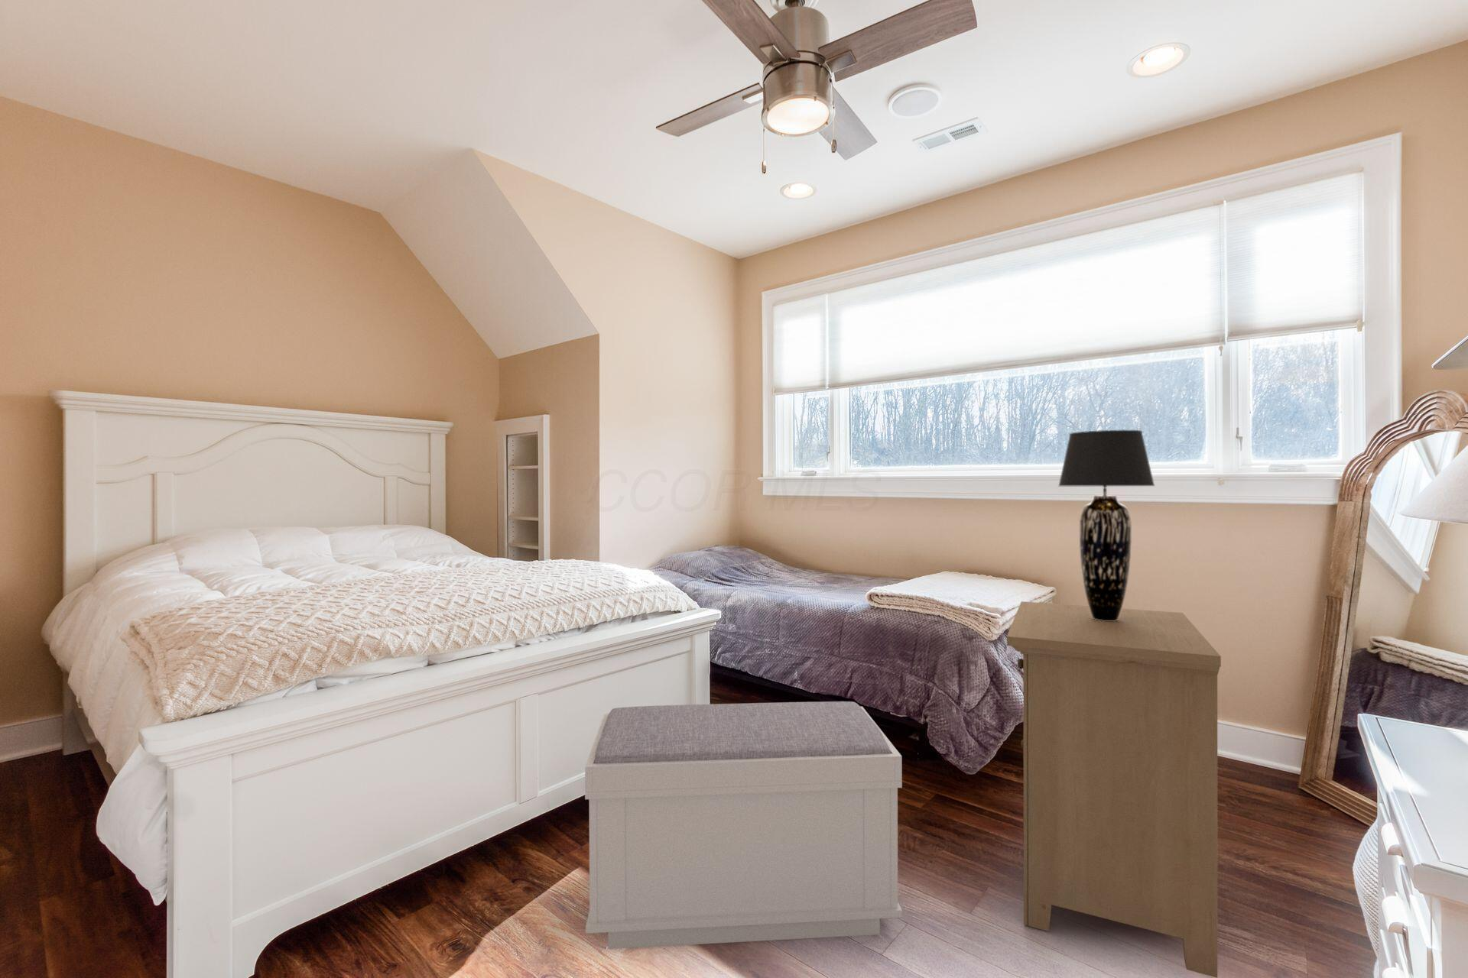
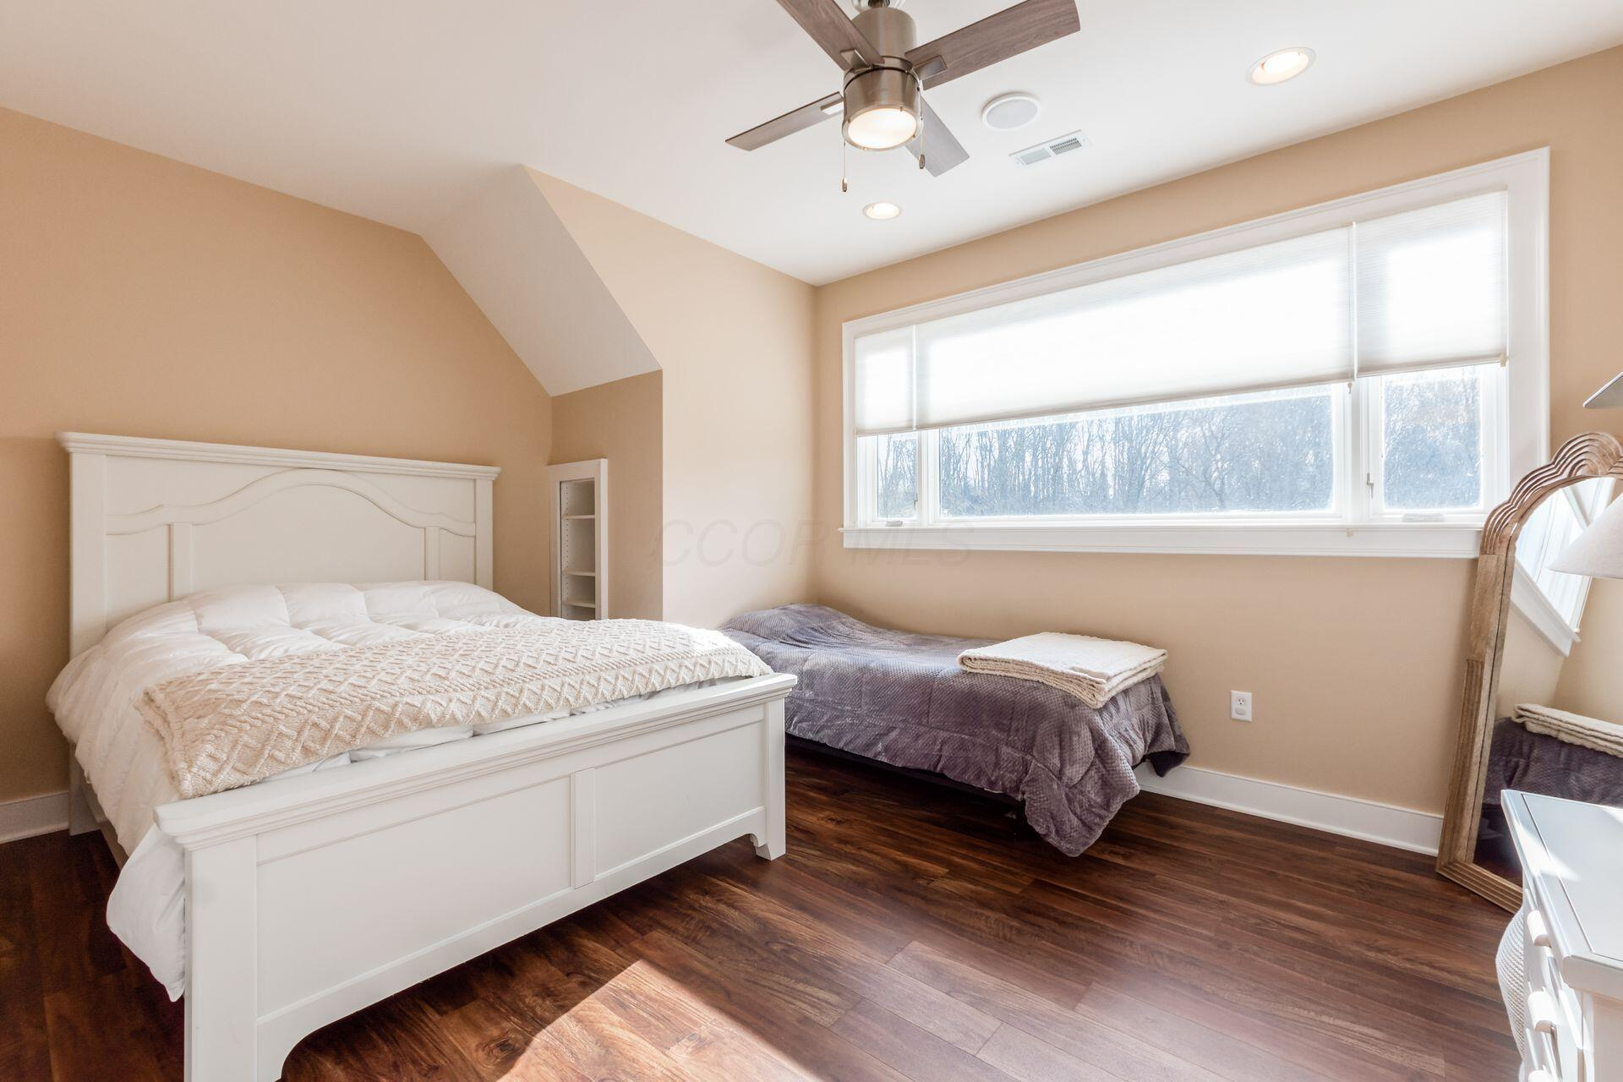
- nightstand (1102, 758)
- bench (741, 810)
- table lamp (1104, 525)
